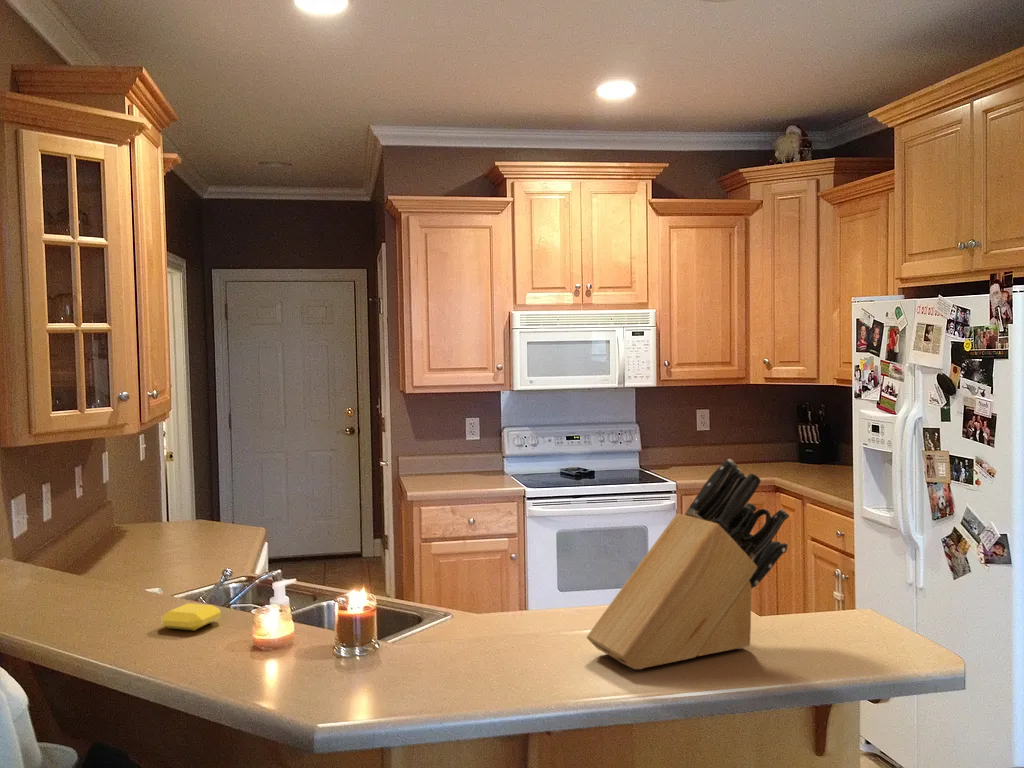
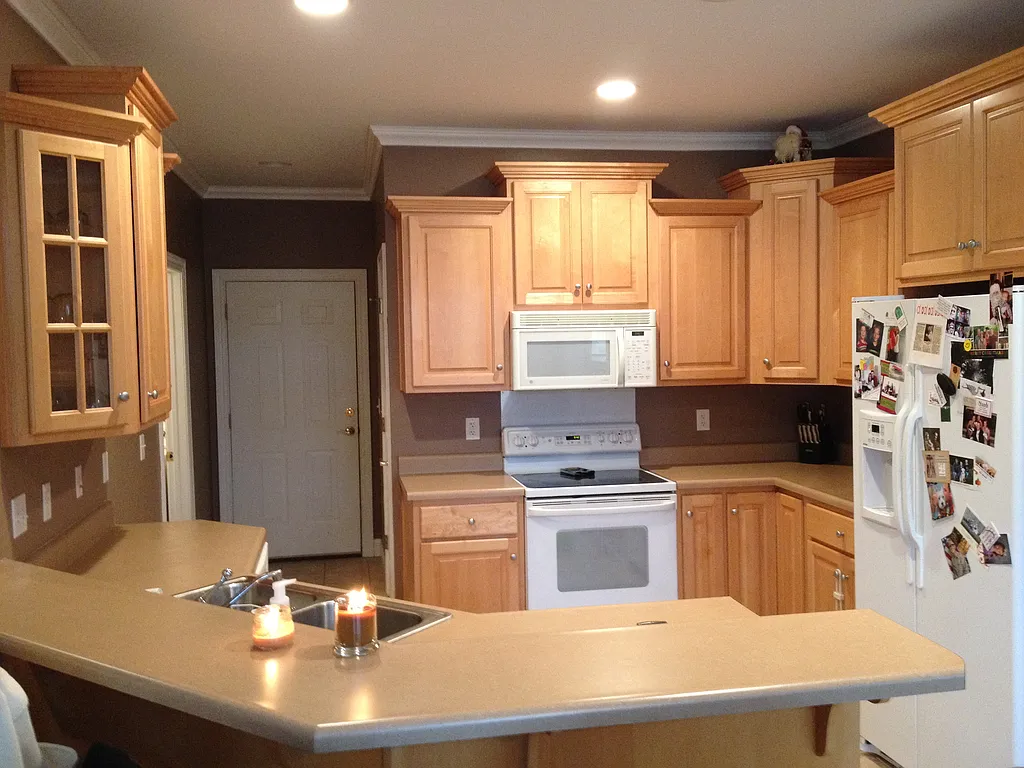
- knife block (691, 556)
- soap bar (191, 616)
